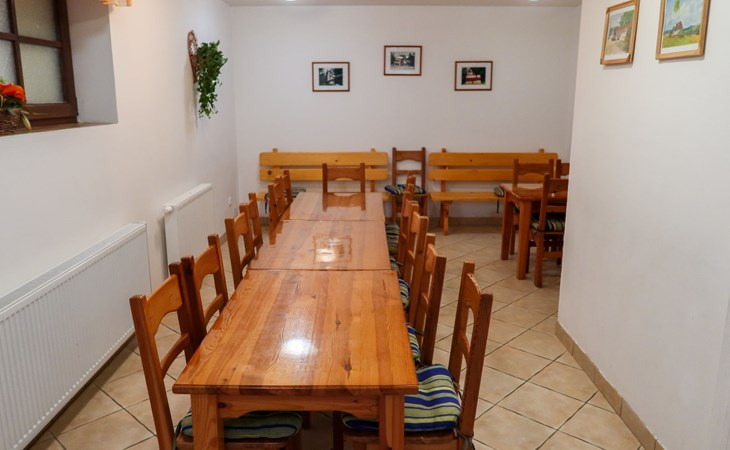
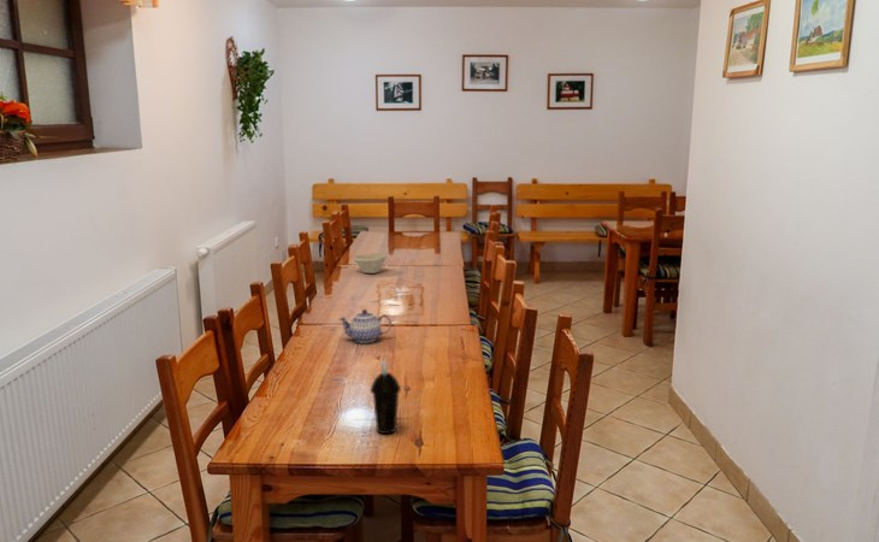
+ bowl (370, 263)
+ teapot (365, 324)
+ cup (385, 395)
